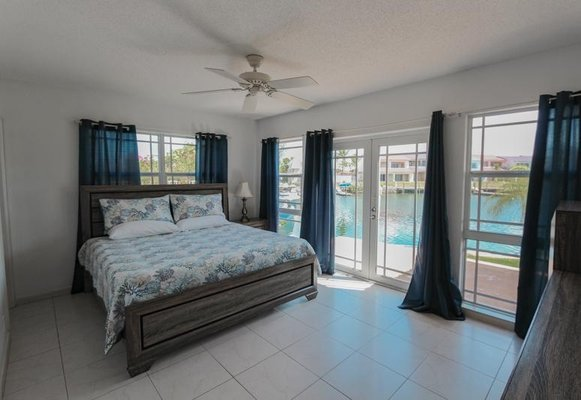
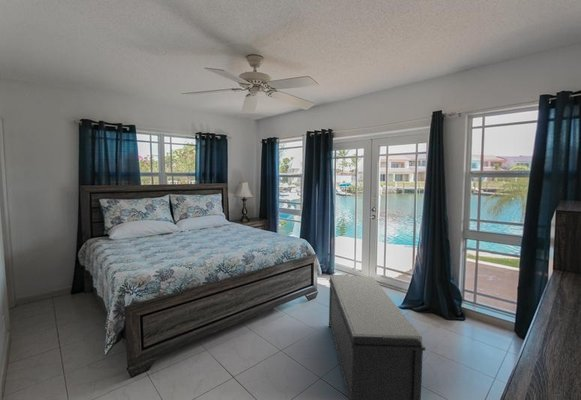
+ bench (363, 331)
